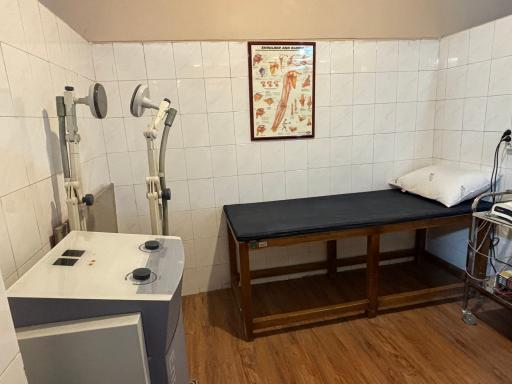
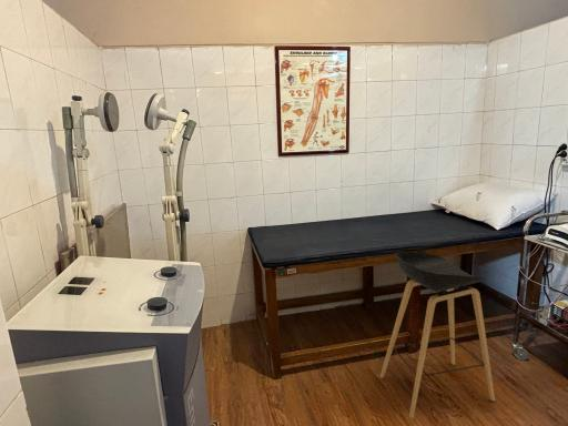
+ stool (430, 325)
